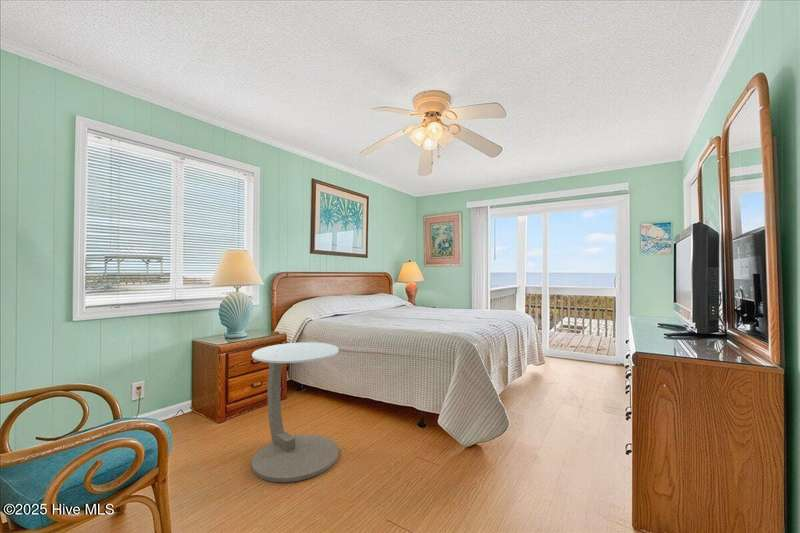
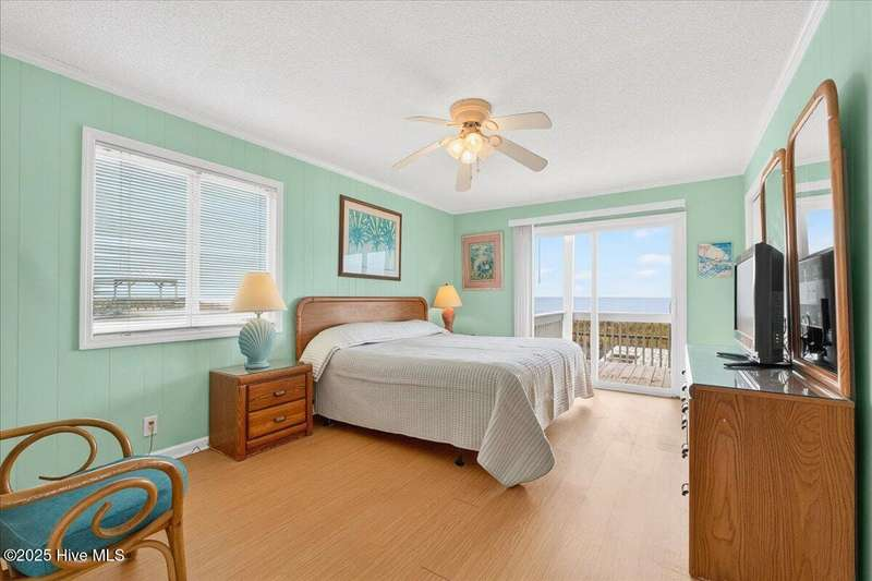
- side table (280, 402)
